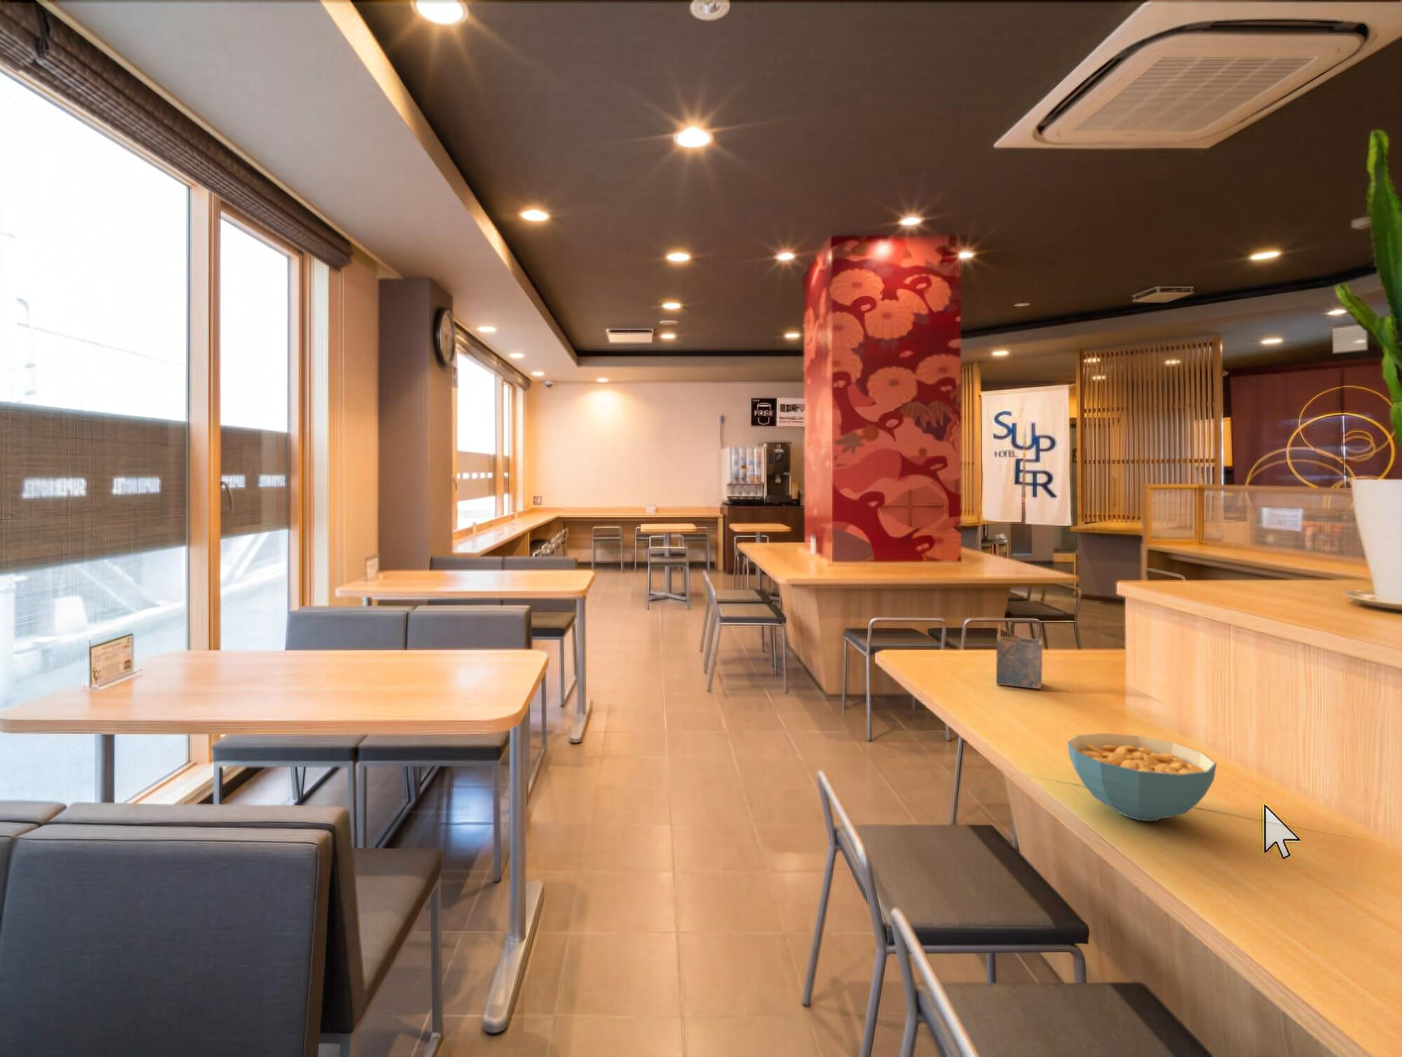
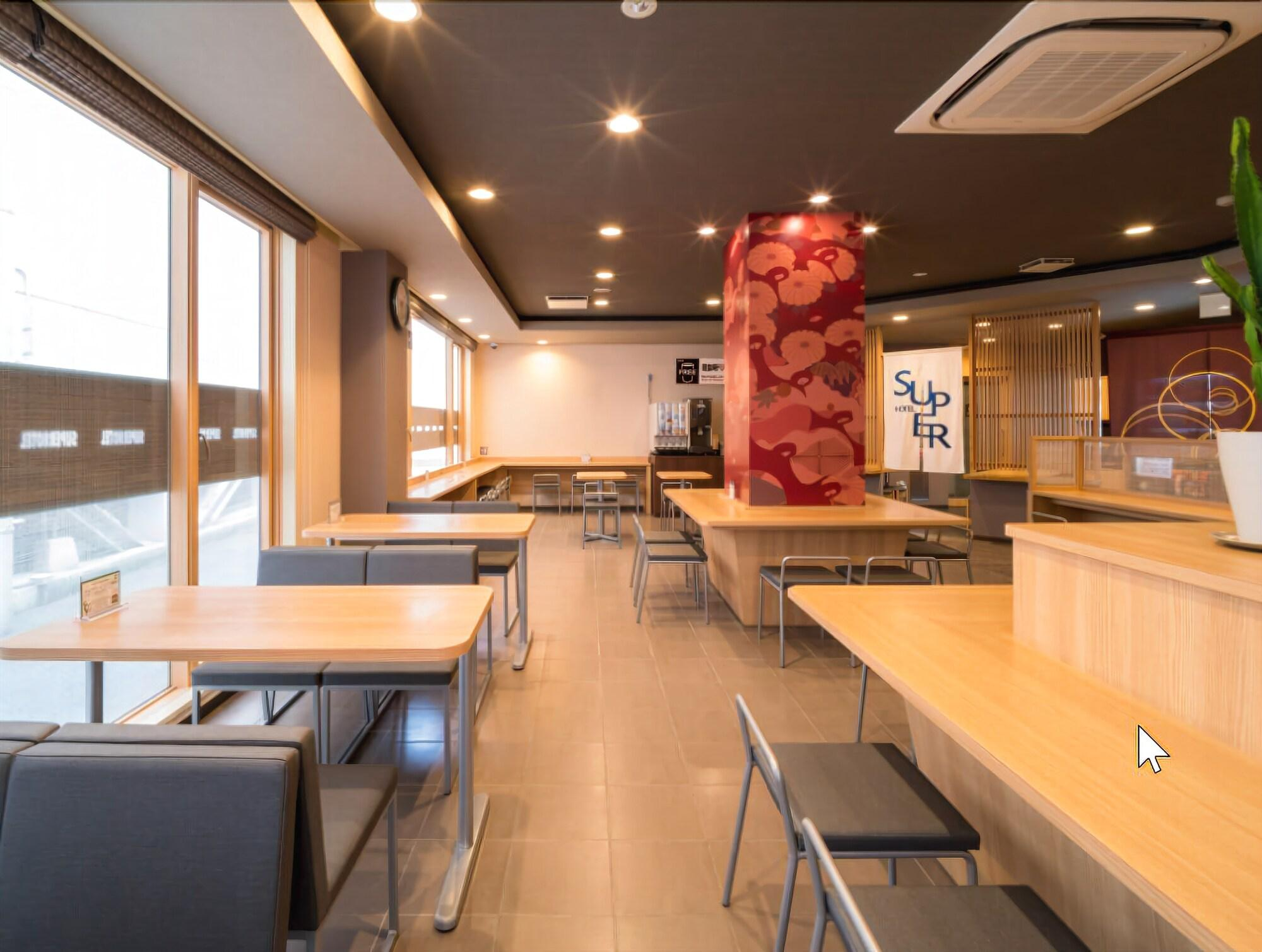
- napkin holder (1018, 654)
- cereal bowl (1138, 783)
